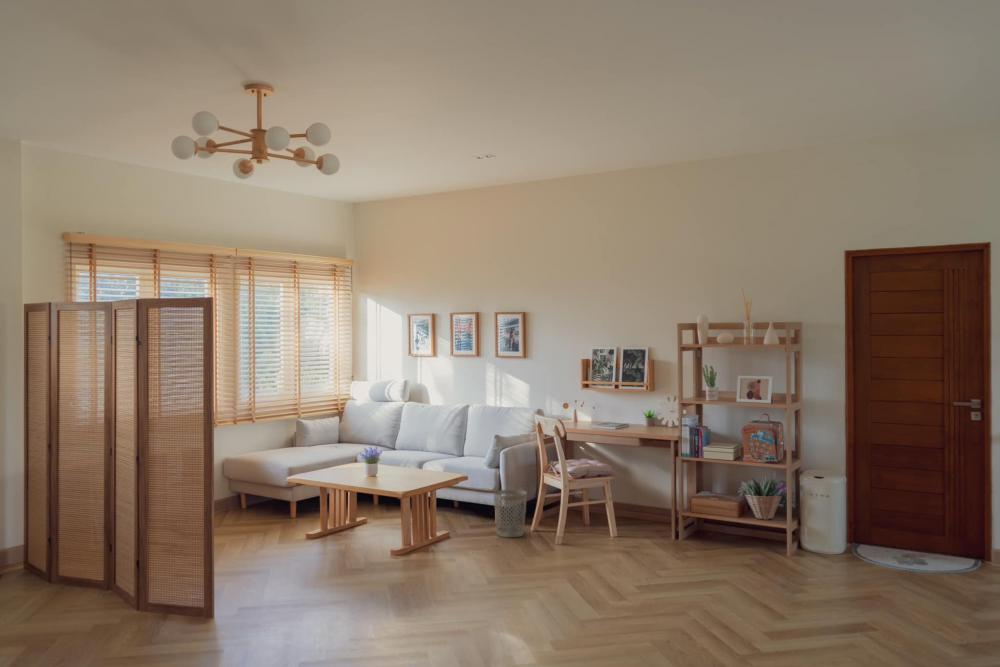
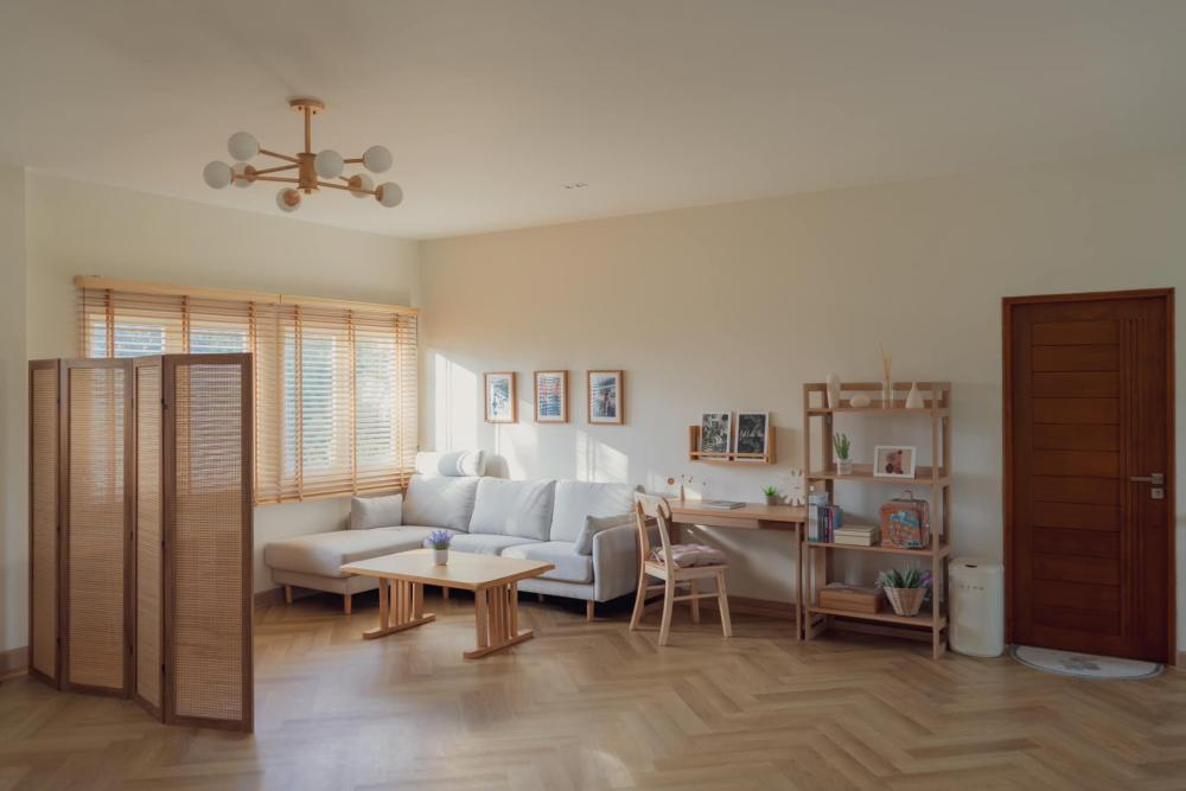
- wastebasket (510, 513)
